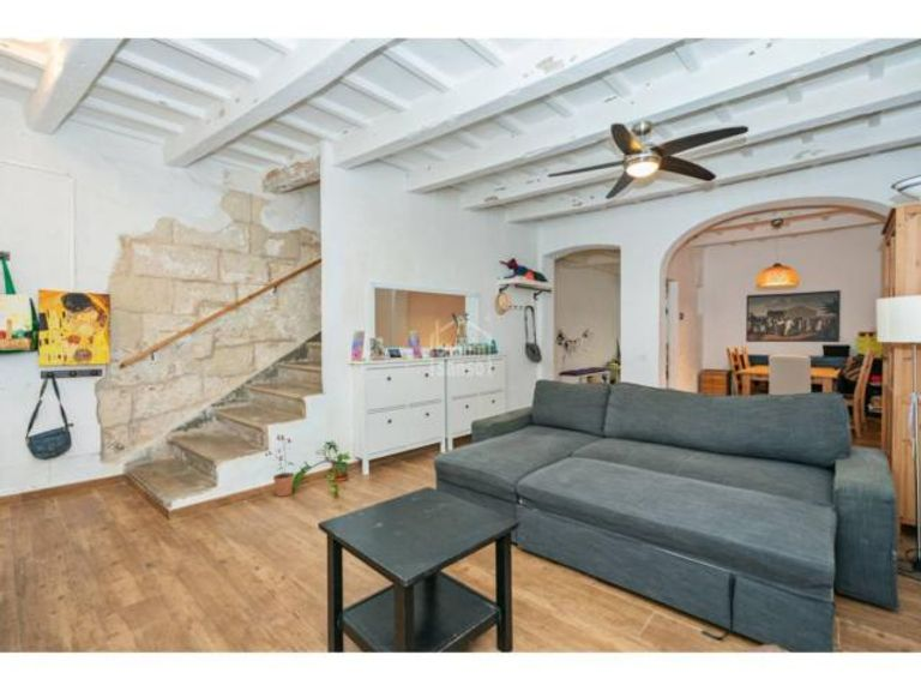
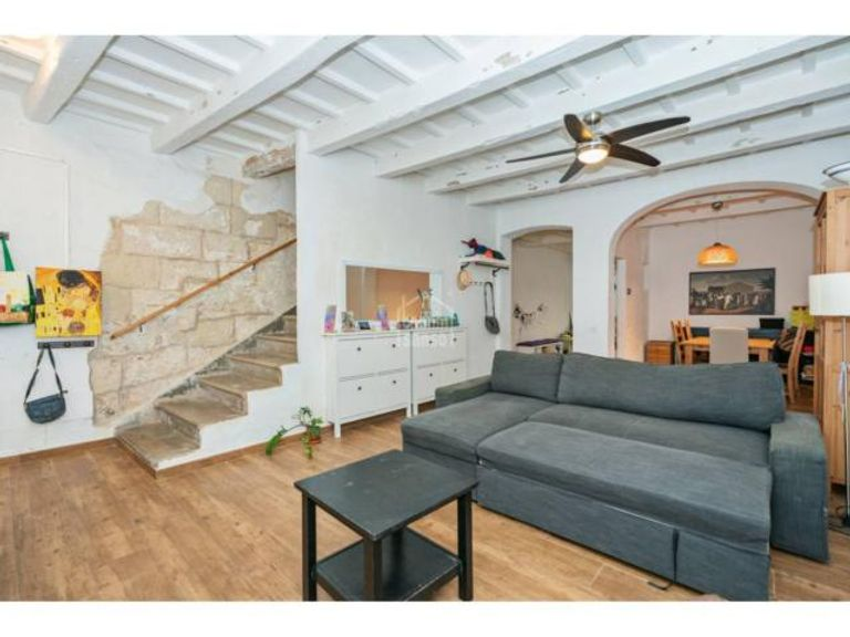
- potted plant (281, 465)
